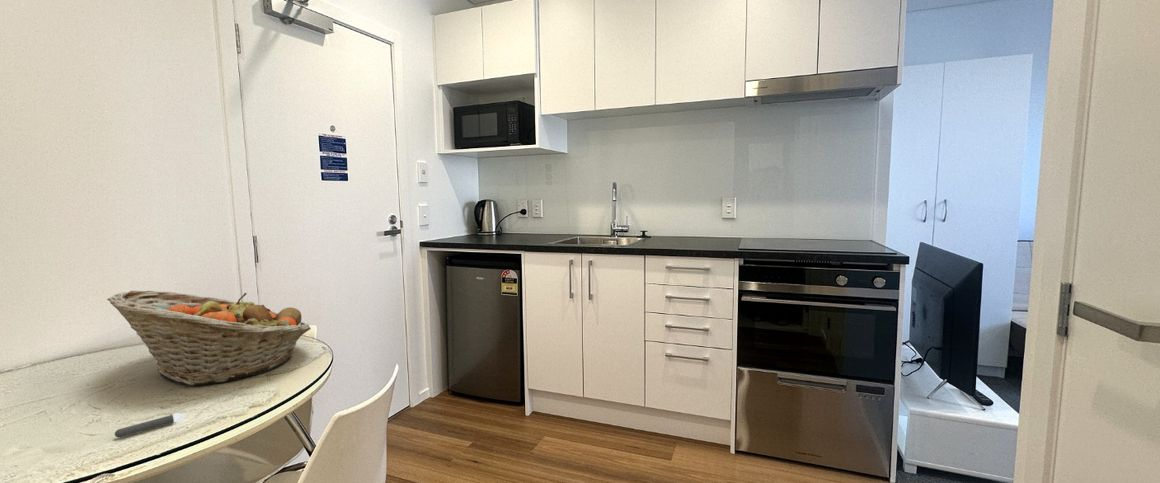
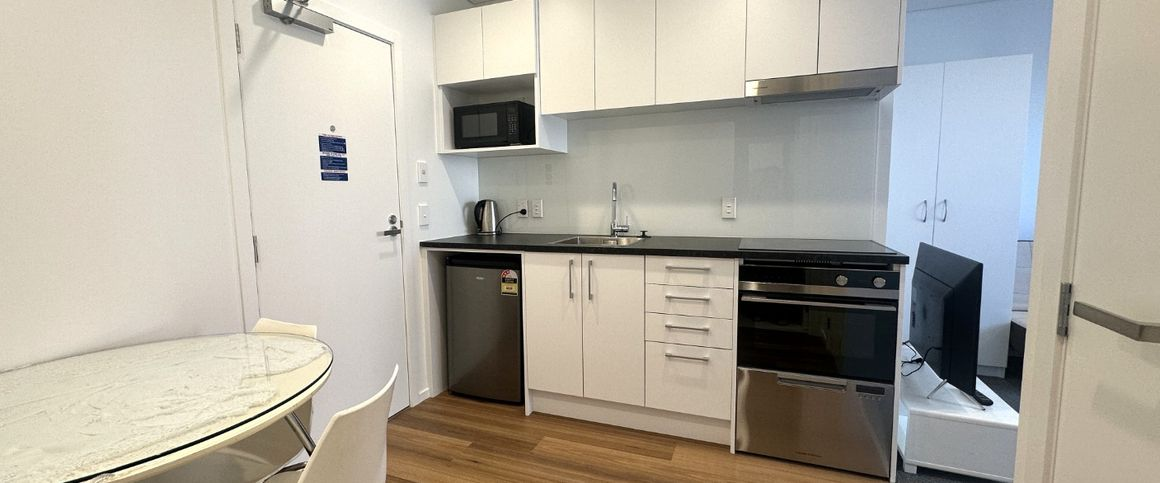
- candle (151, 424)
- fruit basket (217, 326)
